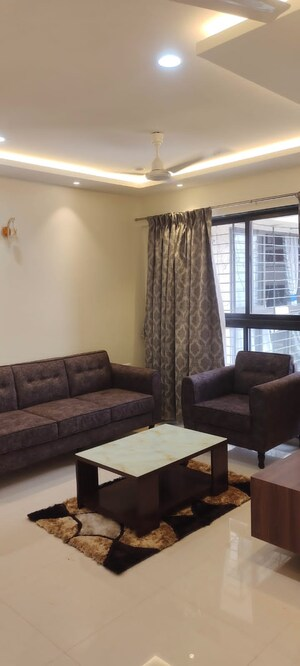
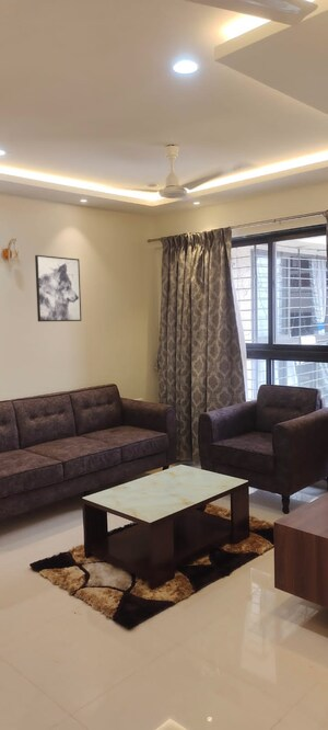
+ wall art (59, 289)
